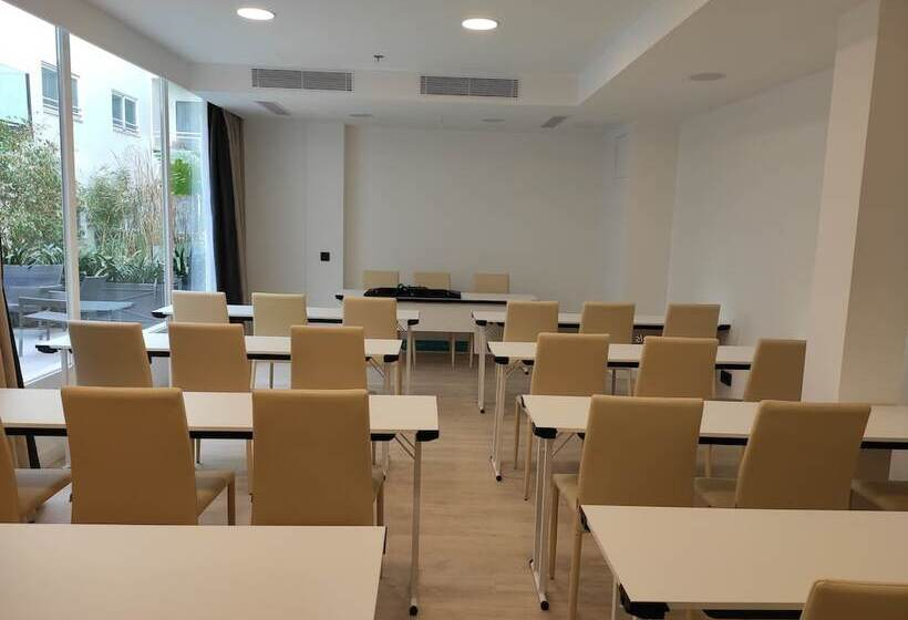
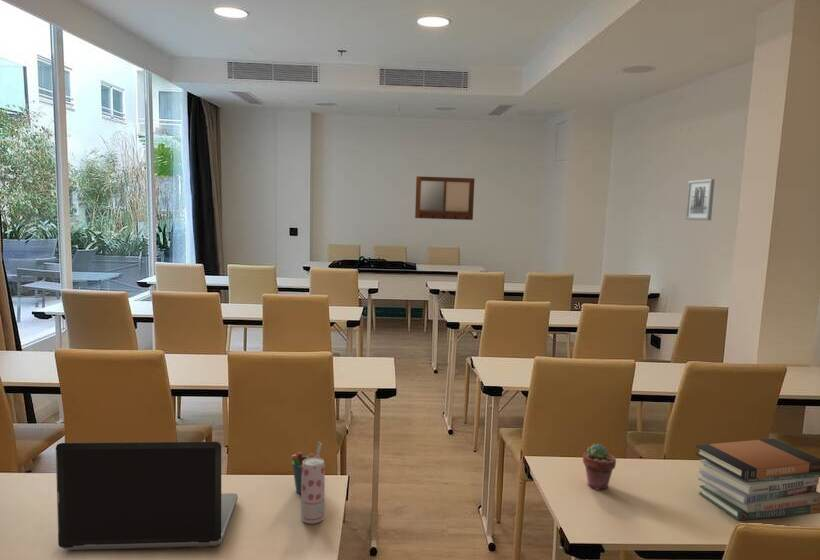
+ writing board (444, 198)
+ book stack (758, 478)
+ pen holder (301, 468)
+ beverage can (312, 489)
+ laptop computer (155, 474)
+ potted succulent (598, 464)
+ wall art (699, 200)
